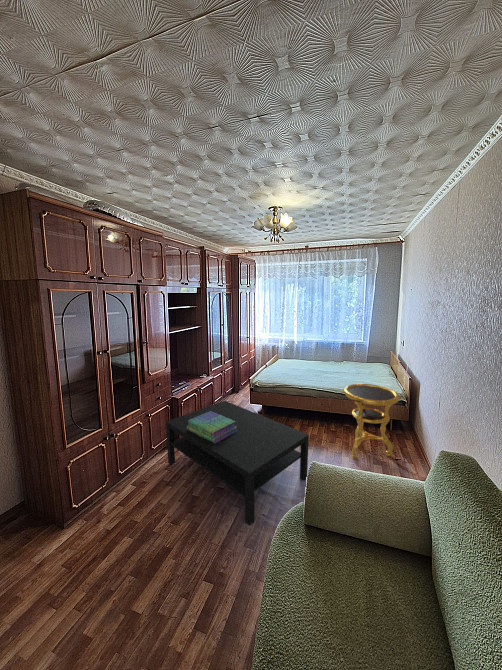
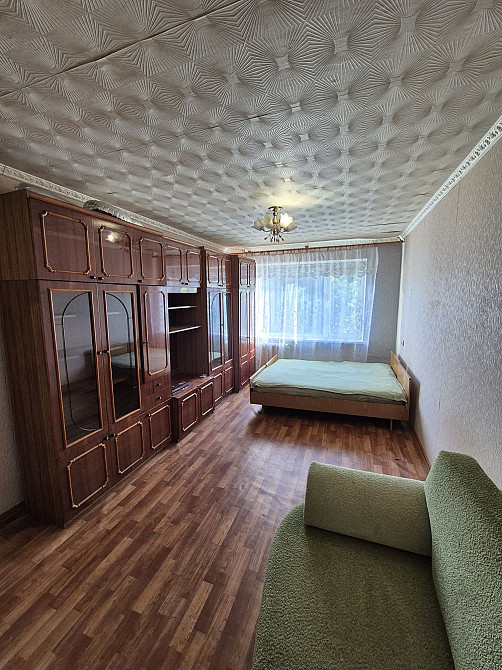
- stack of books (211, 425)
- side table (368, 421)
- coffee table (234, 449)
